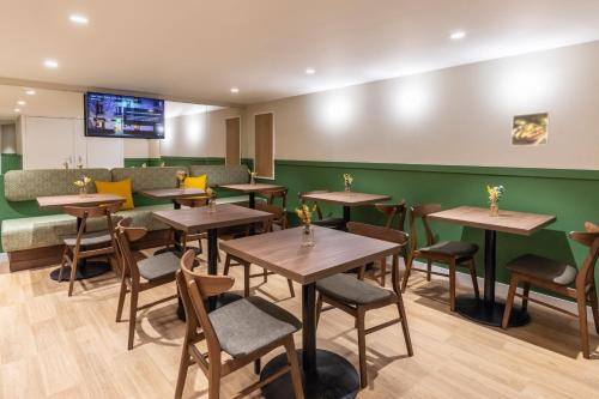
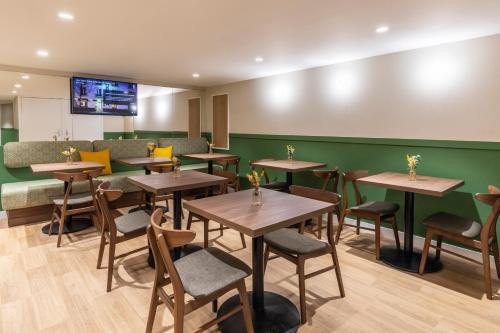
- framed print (530, 129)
